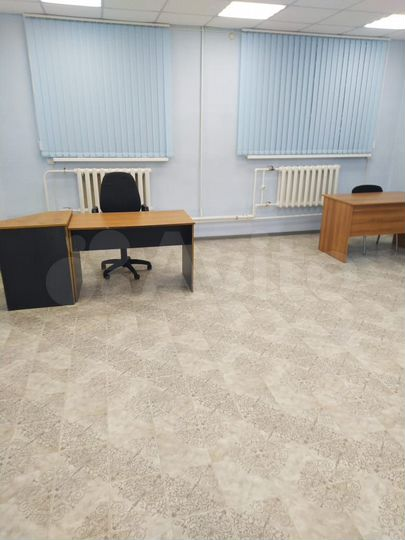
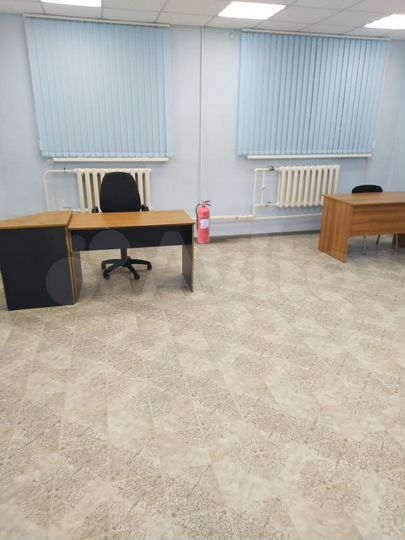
+ fire extinguisher (203, 221)
